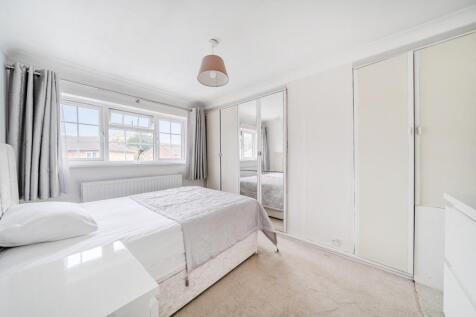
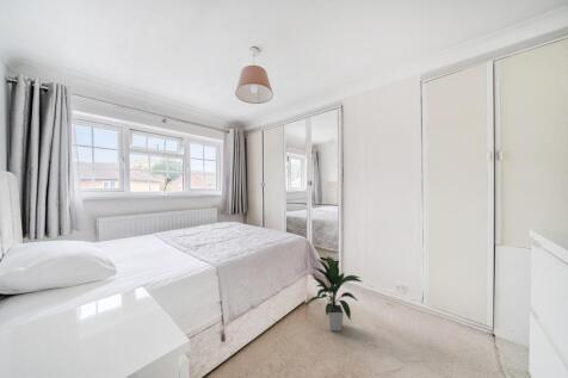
+ indoor plant (332, 291)
